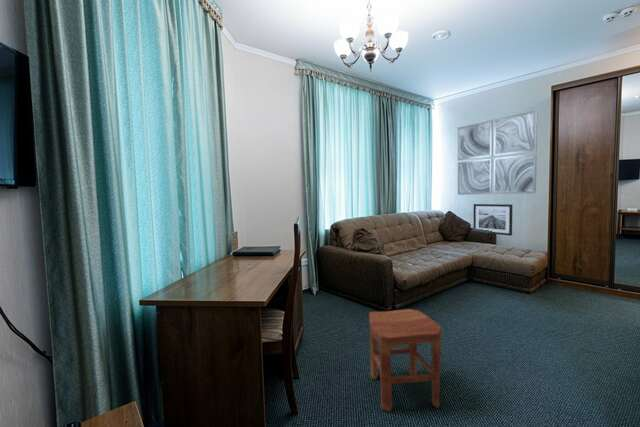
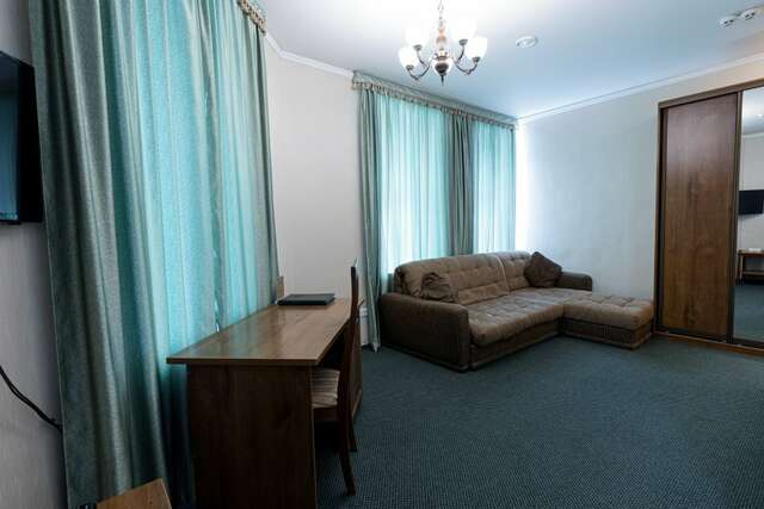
- wall art (491, 156)
- stool (402, 353)
- wall art (491, 219)
